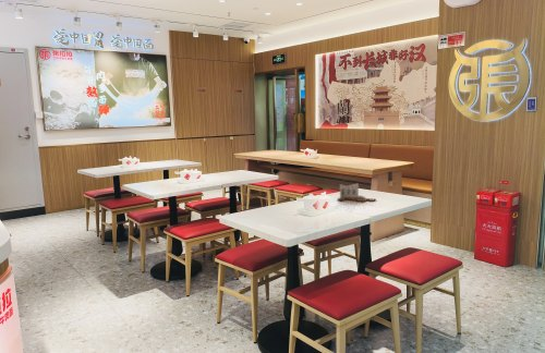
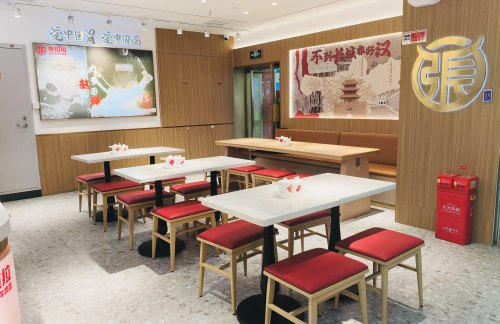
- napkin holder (354, 192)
